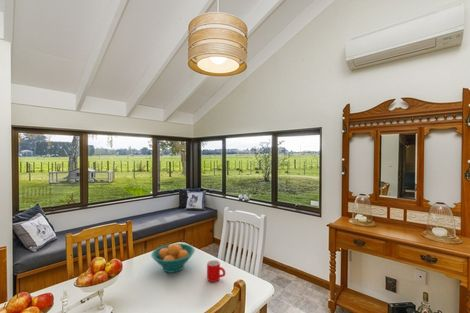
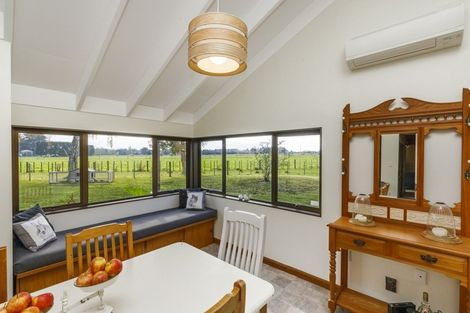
- mug (216, 271)
- fruit bowl (173, 256)
